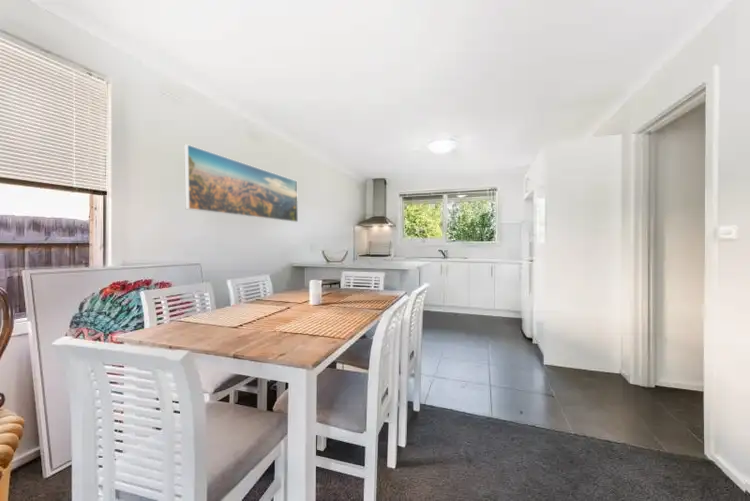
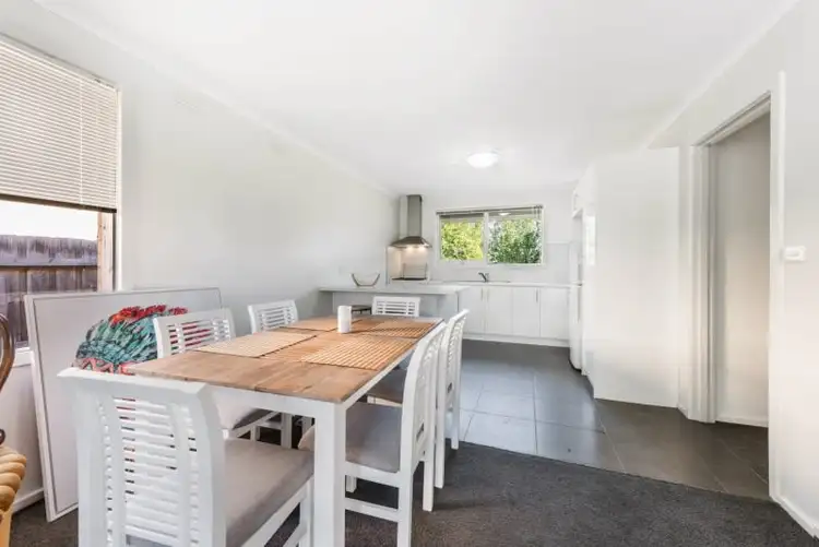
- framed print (253, 192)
